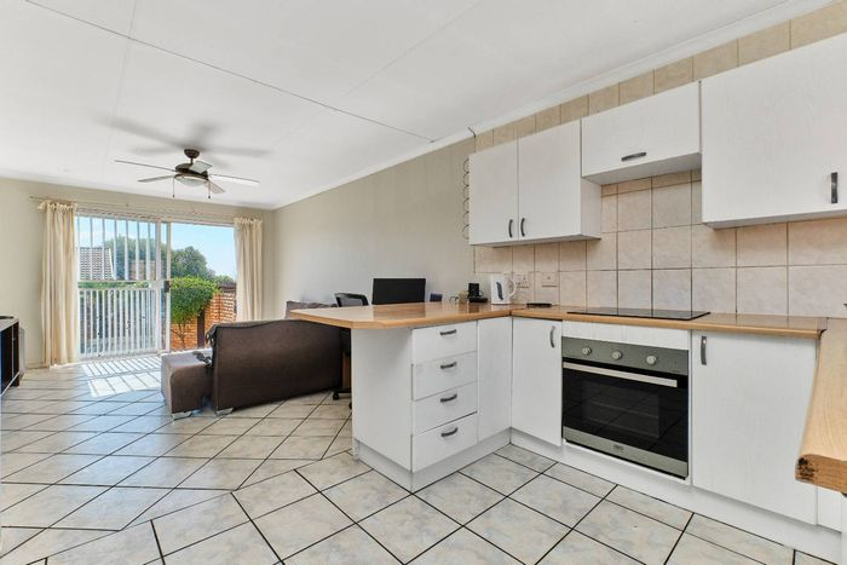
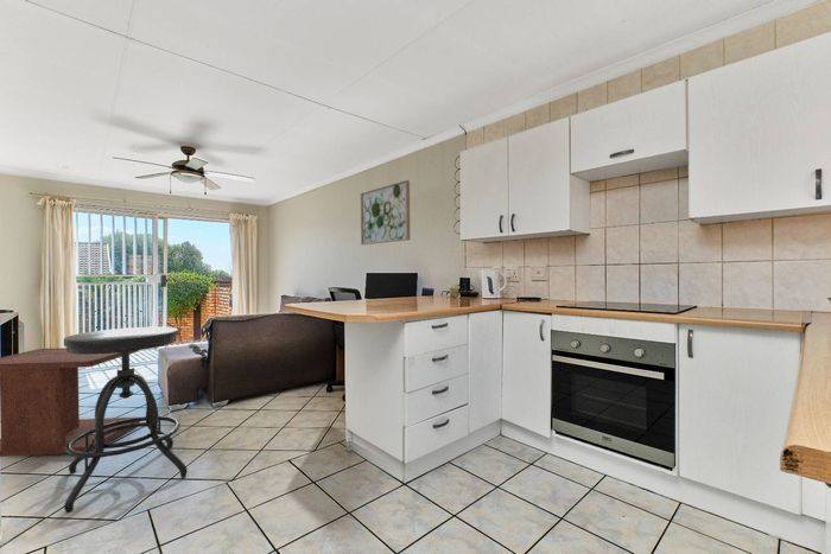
+ stool (126, 397)
+ wall art (382, 215)
+ side table (63, 397)
